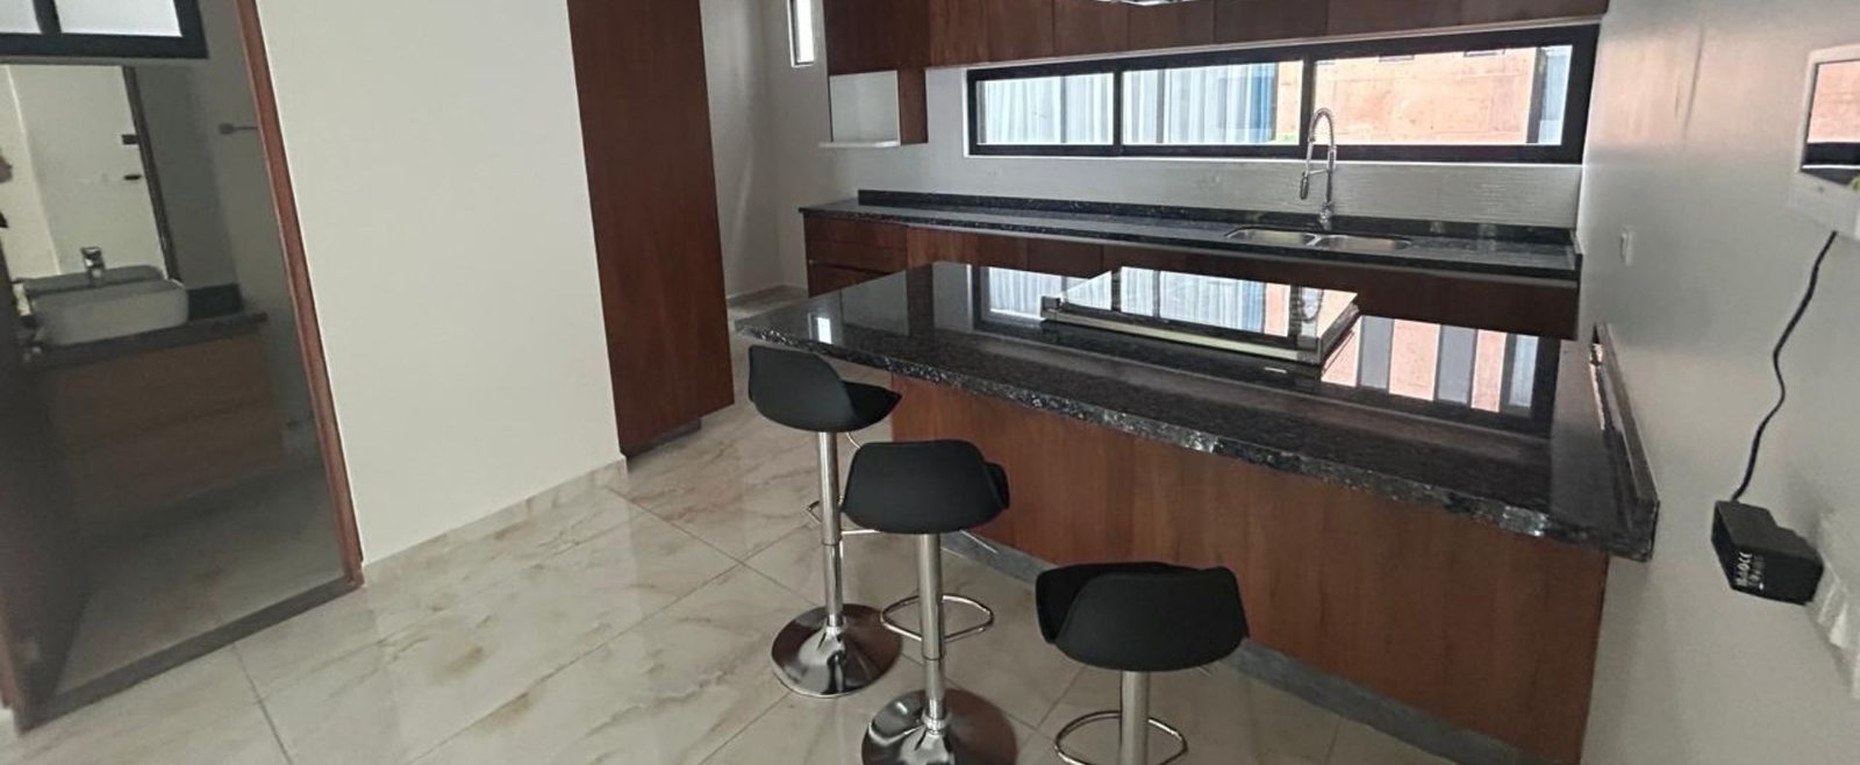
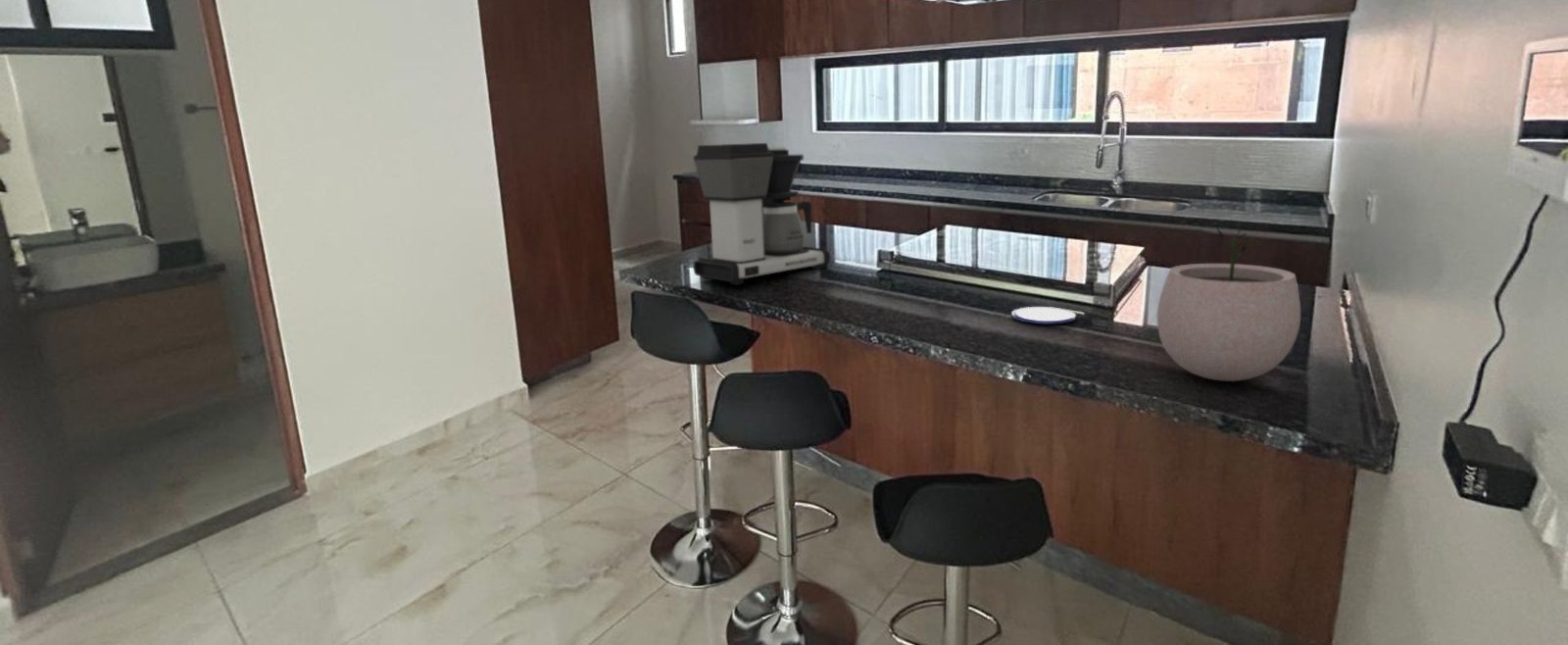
+ saucer (1043, 315)
+ plant pot (1227, 301)
+ coffee maker (761, 209)
